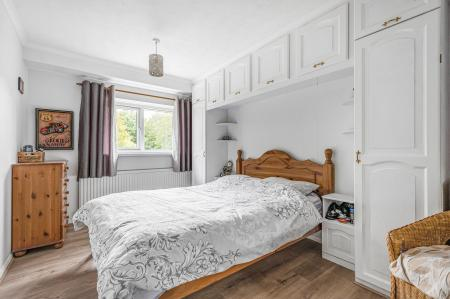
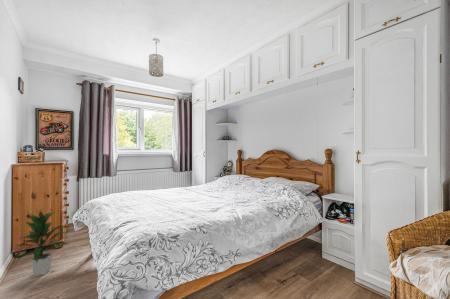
+ indoor plant (40, 241)
